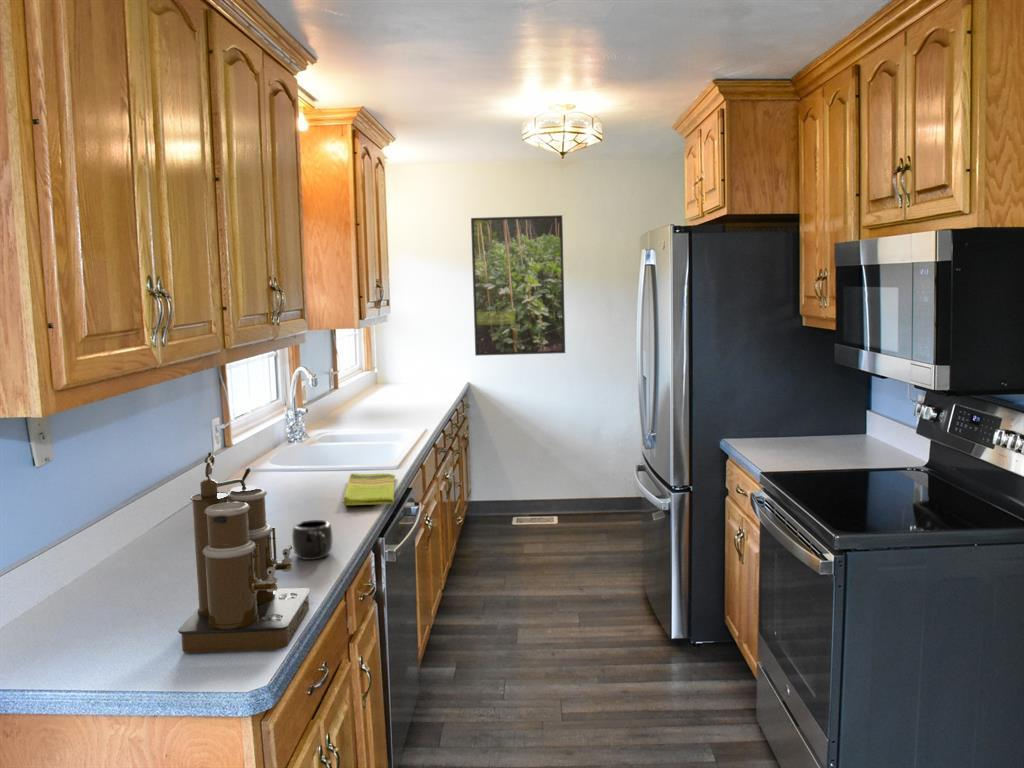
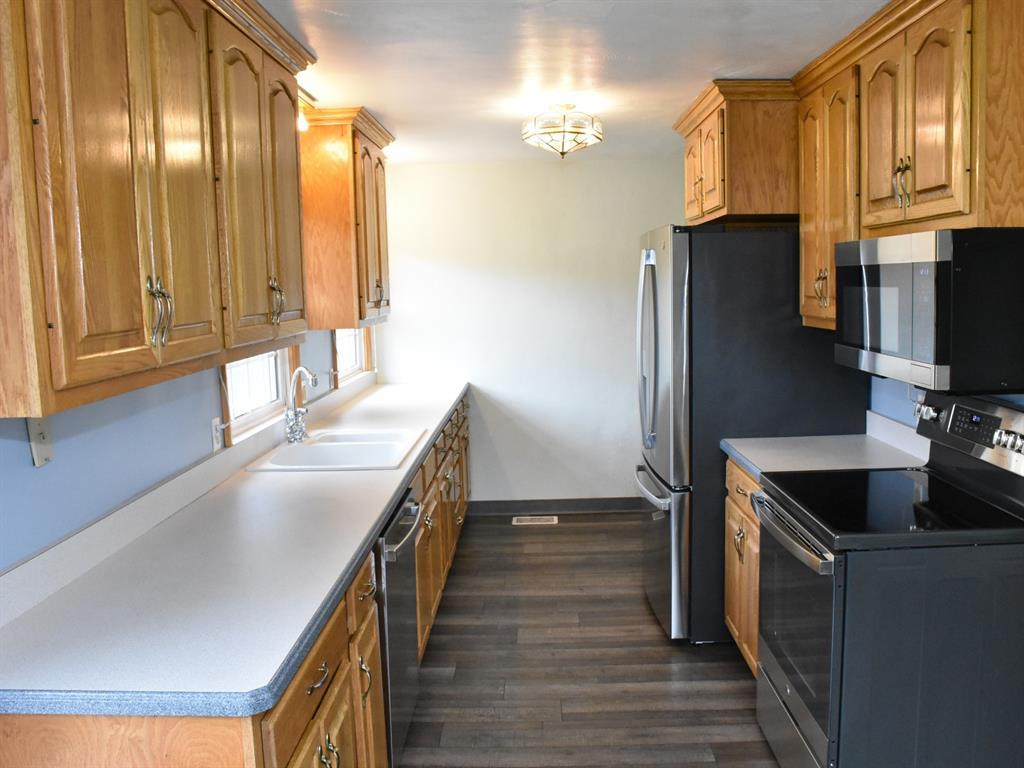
- mug (311, 541)
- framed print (518, 286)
- dish towel (370, 487)
- coffee maker (244, 541)
